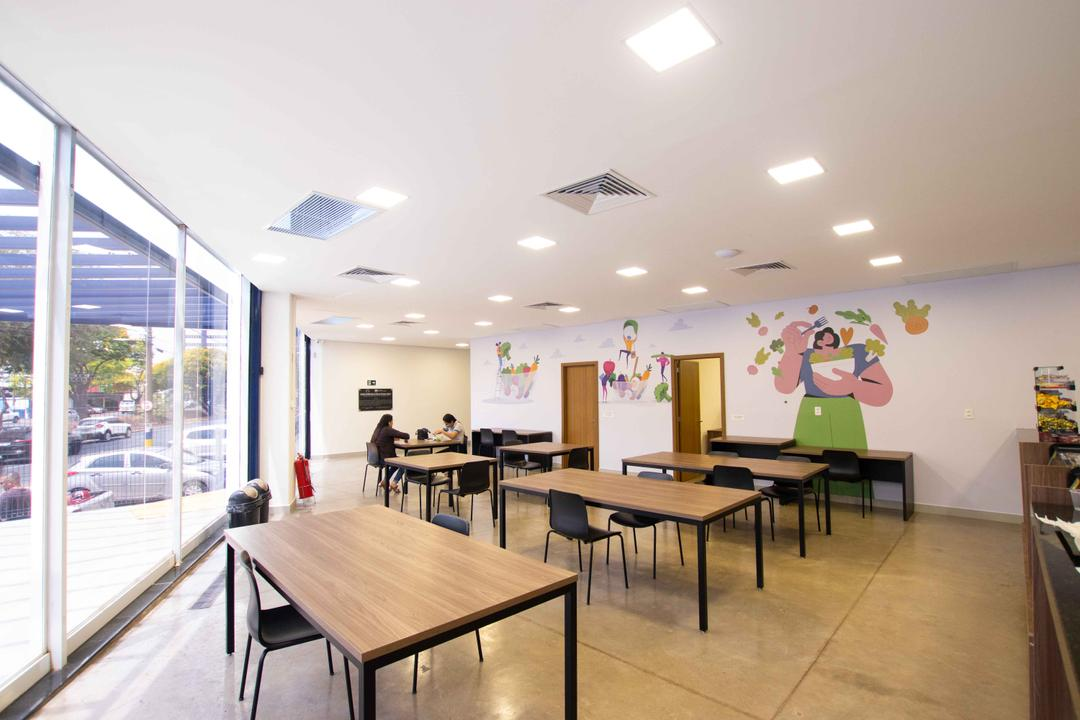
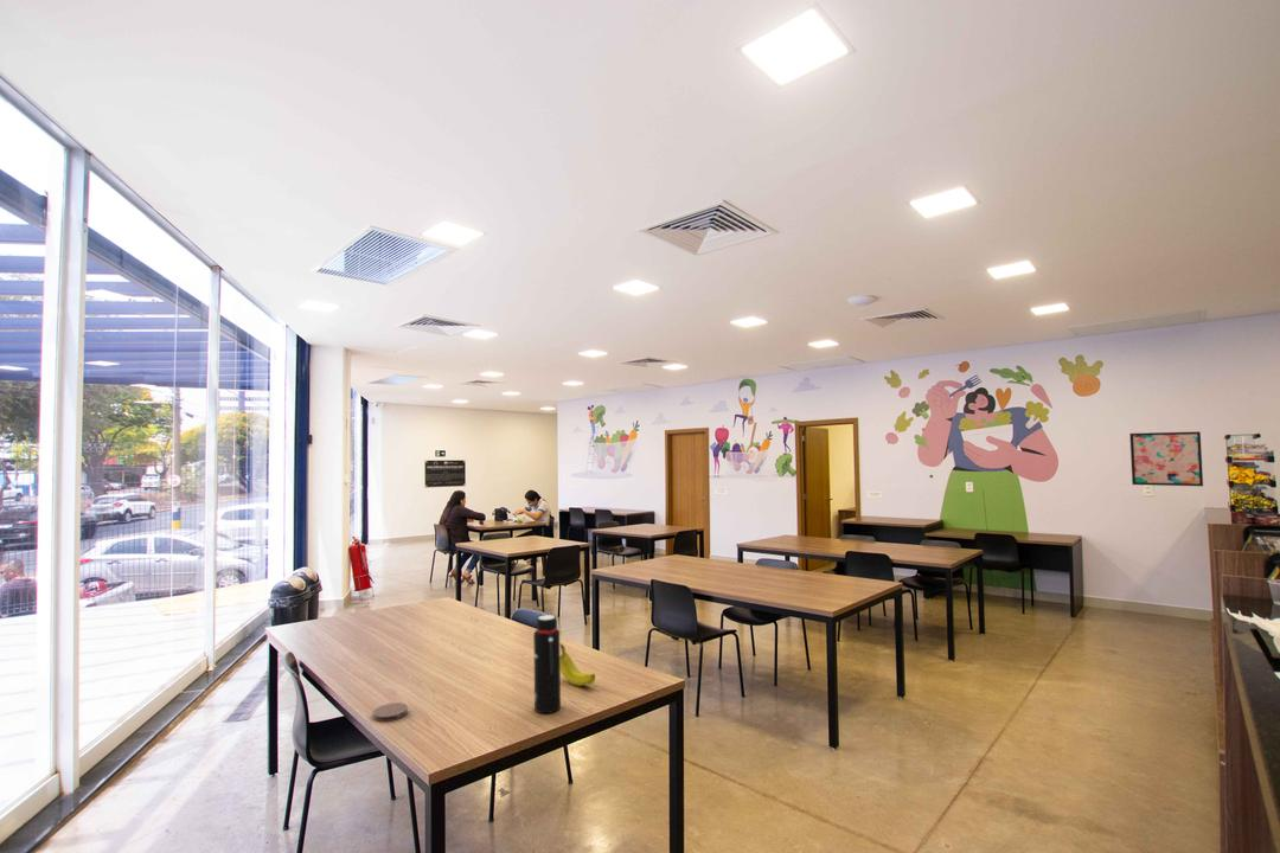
+ fruit (576, 667)
+ water bottle (548, 663)
+ coaster (390, 711)
+ wall art (1165, 458)
